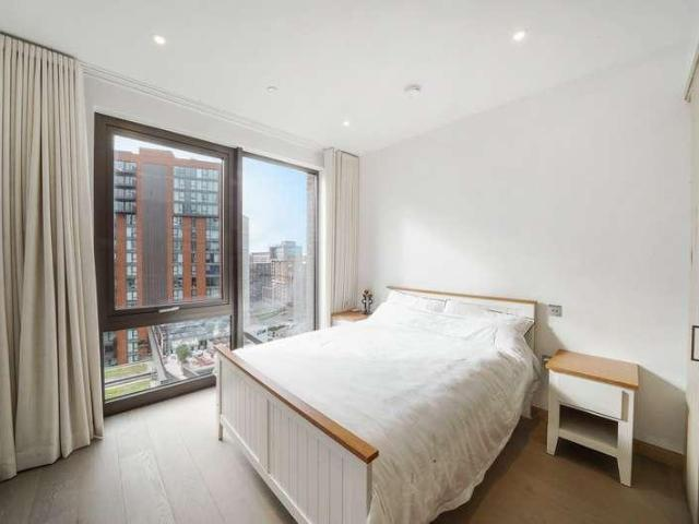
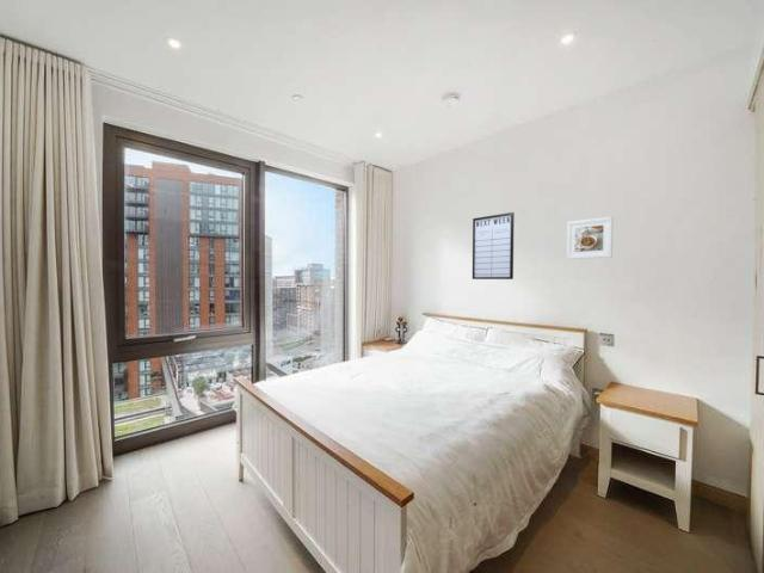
+ writing board (492, 247)
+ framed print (589, 239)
